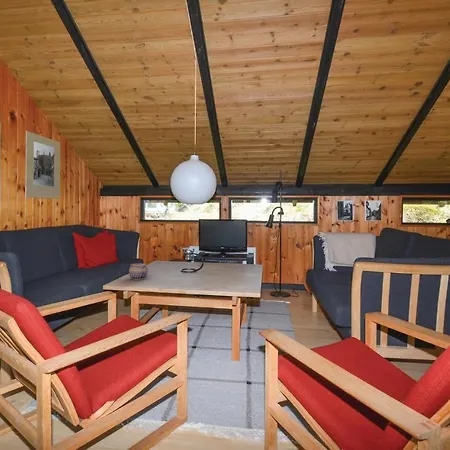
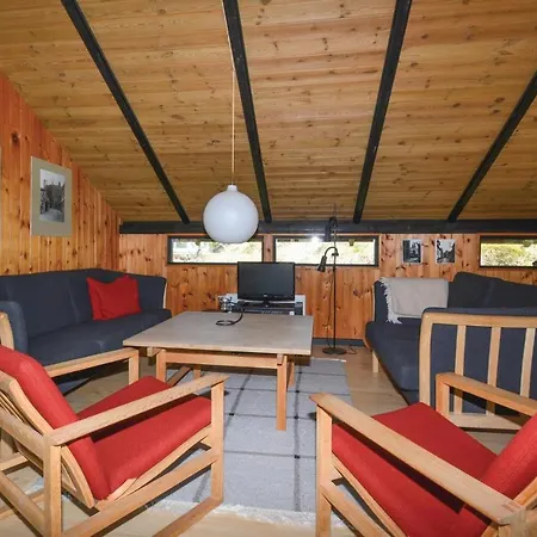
- teapot (138, 269)
